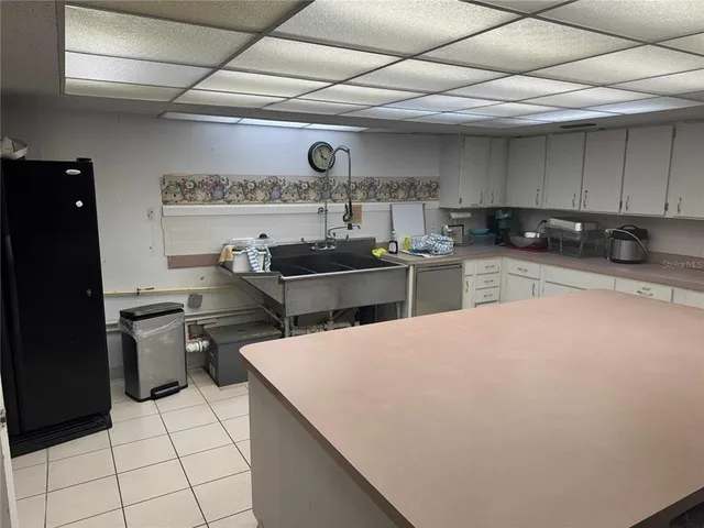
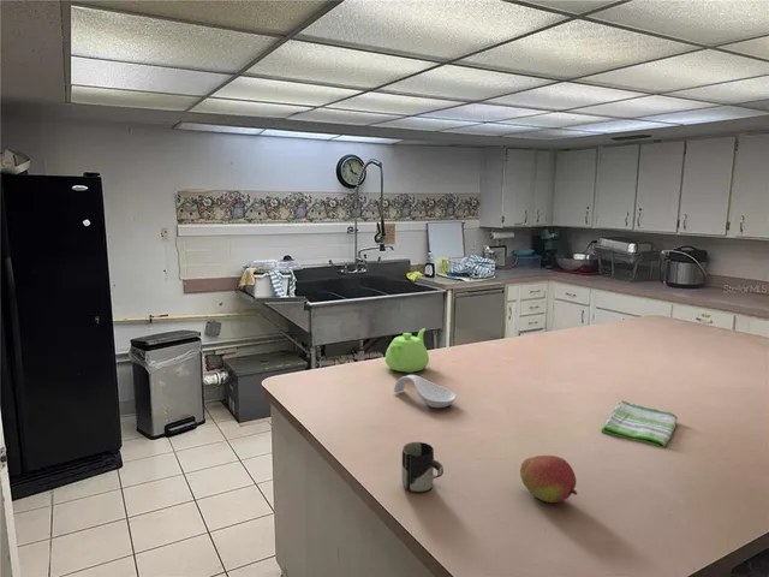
+ dish towel (639, 422)
+ spoon rest (423, 389)
+ fruit (548, 477)
+ teapot (407, 350)
+ cup (422, 468)
